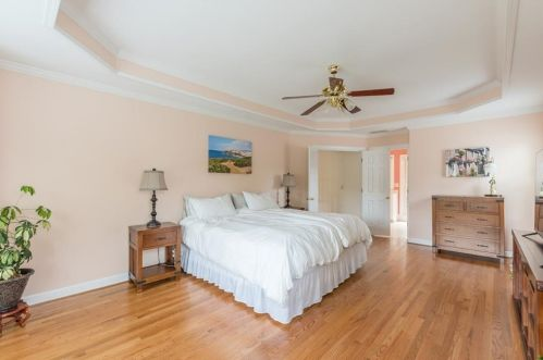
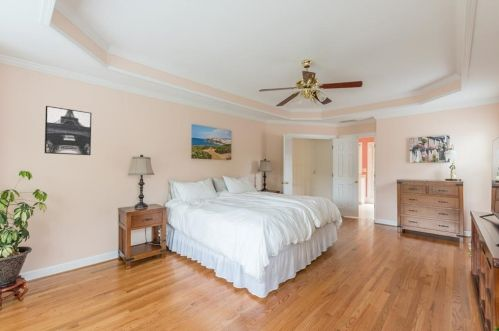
+ wall art (69, 131)
